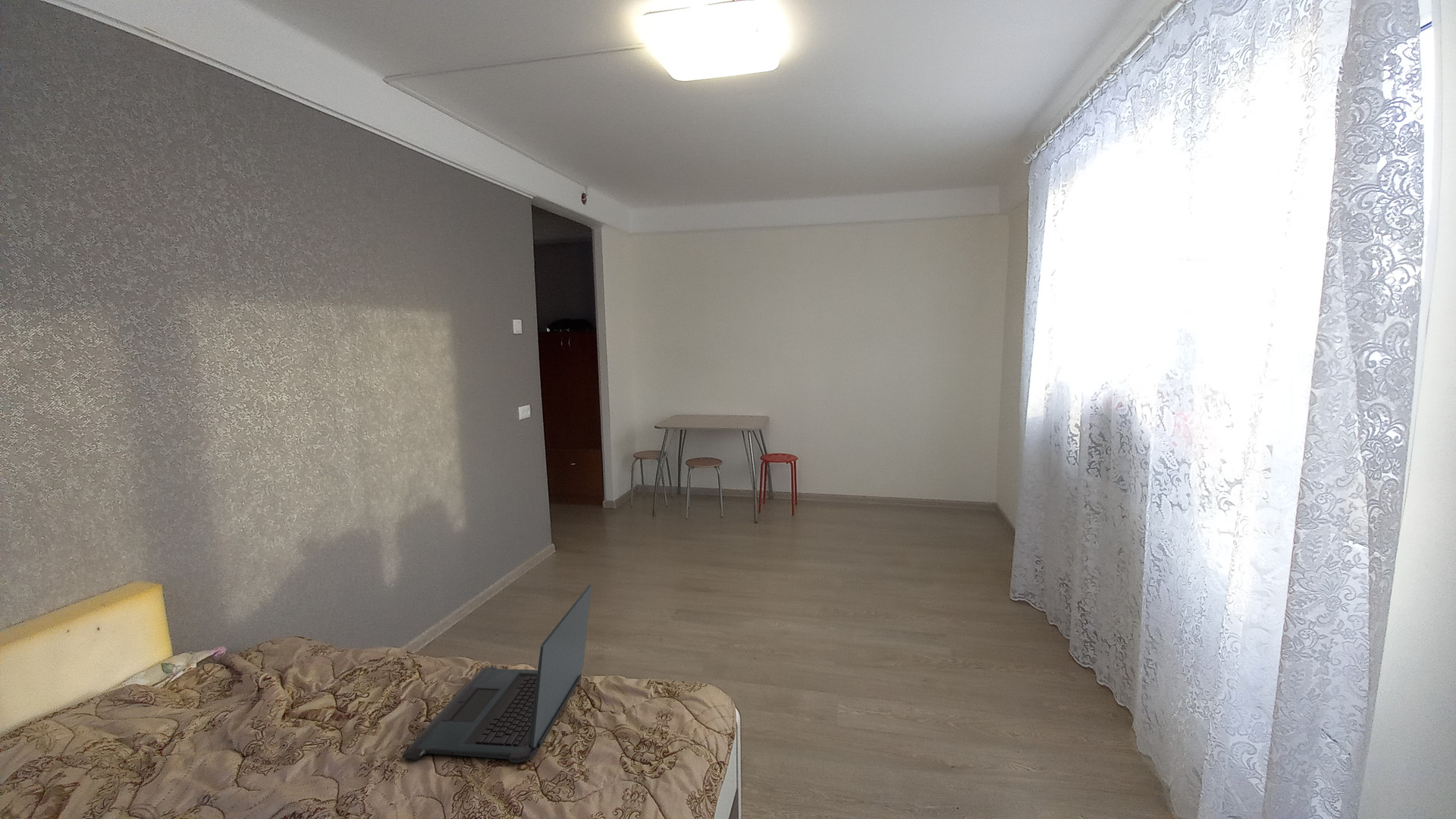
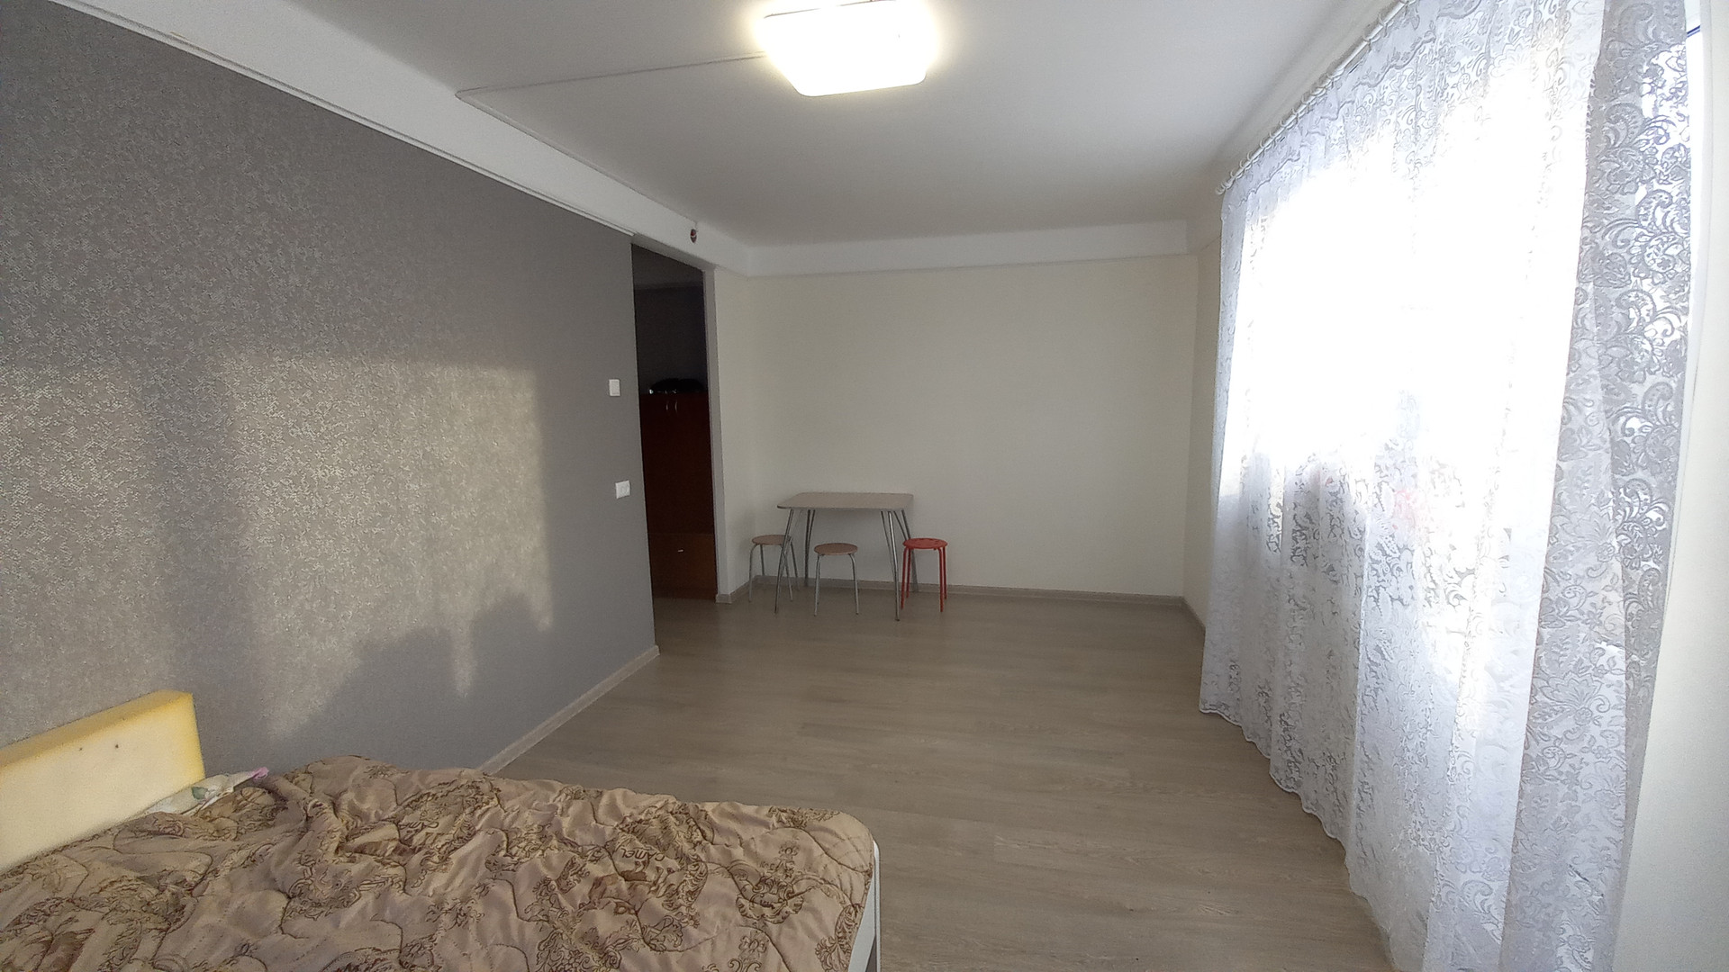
- laptop (507, 669)
